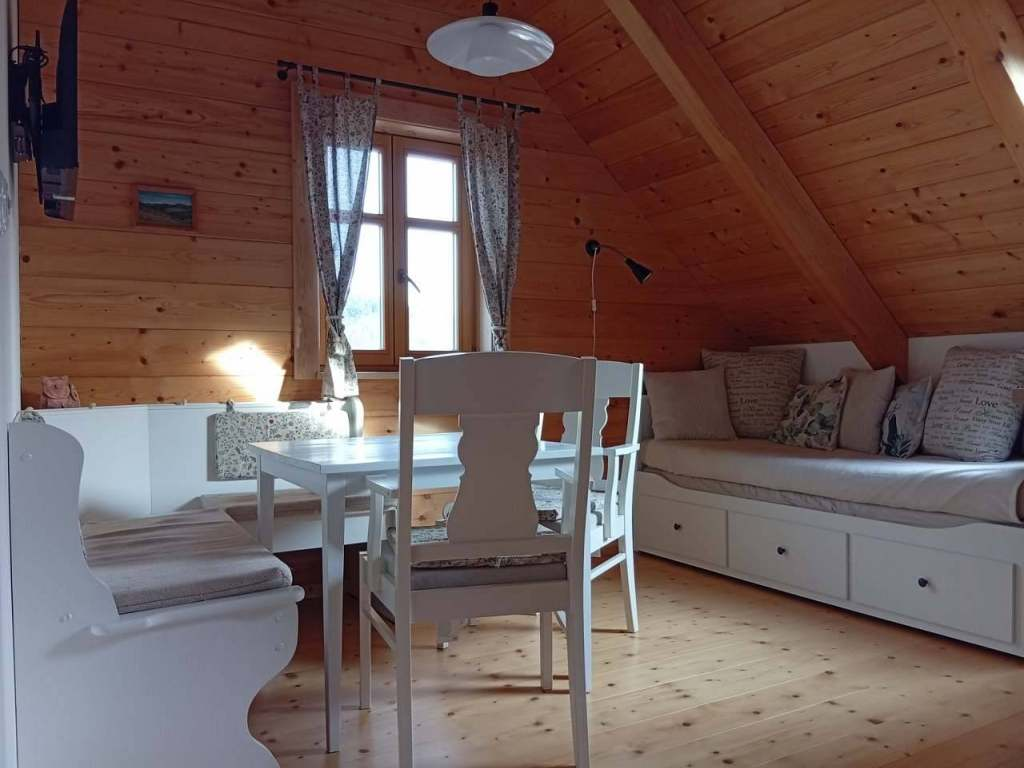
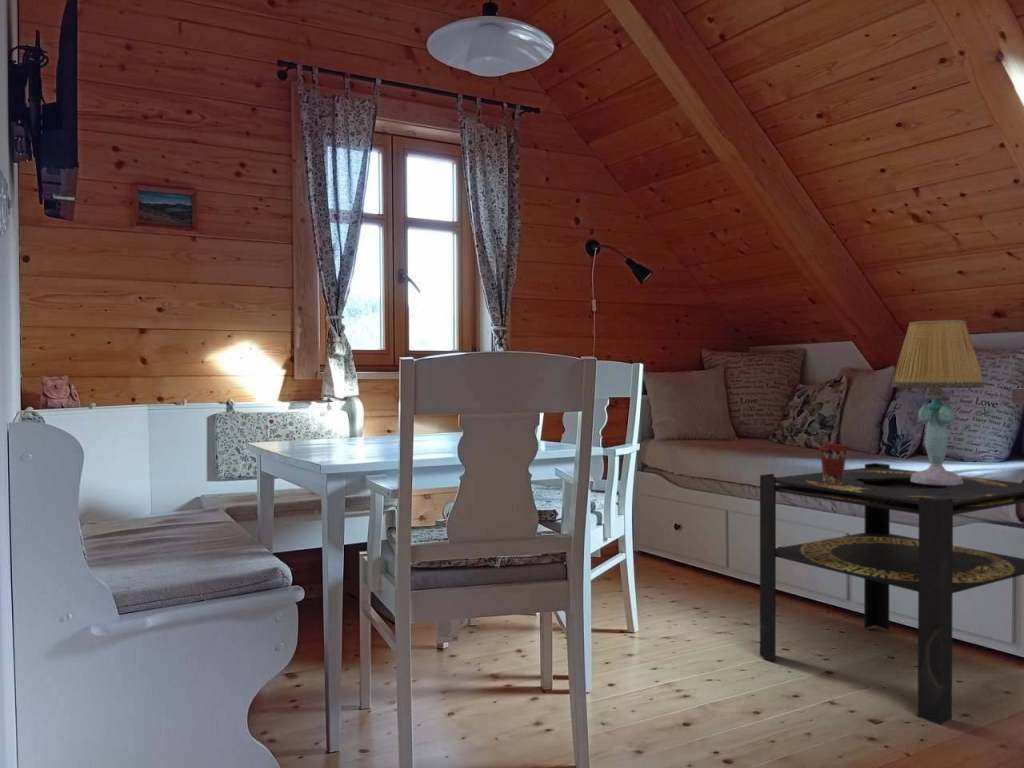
+ side table (901, 572)
+ coffee cup (833, 459)
+ table lamp (936, 397)
